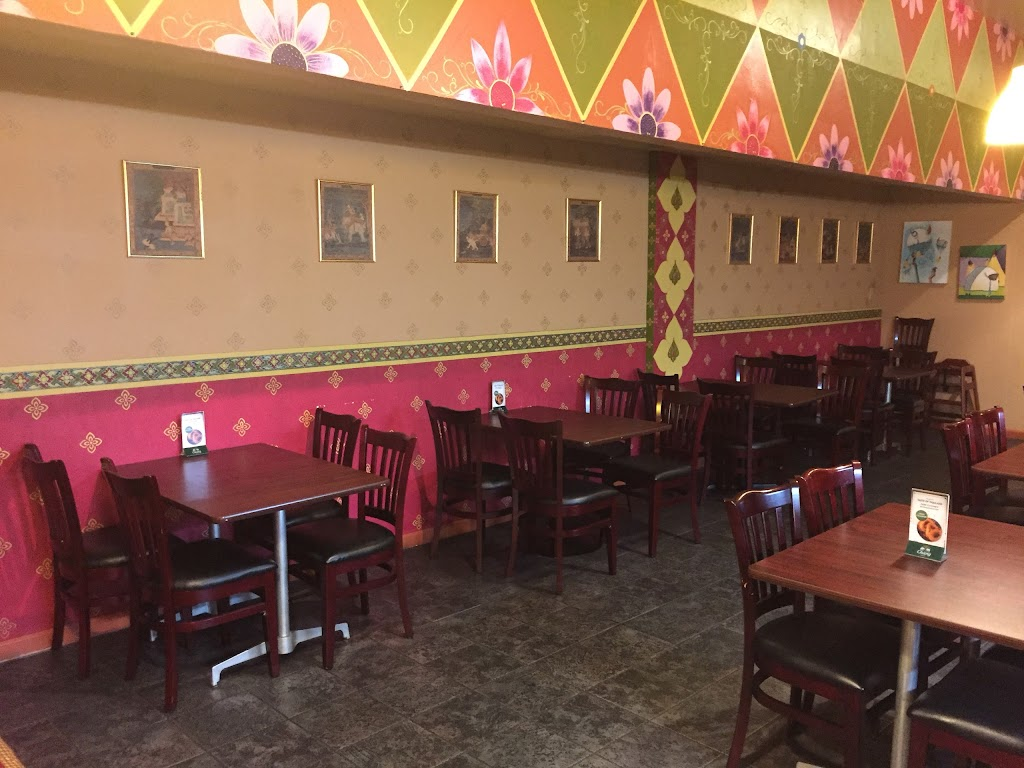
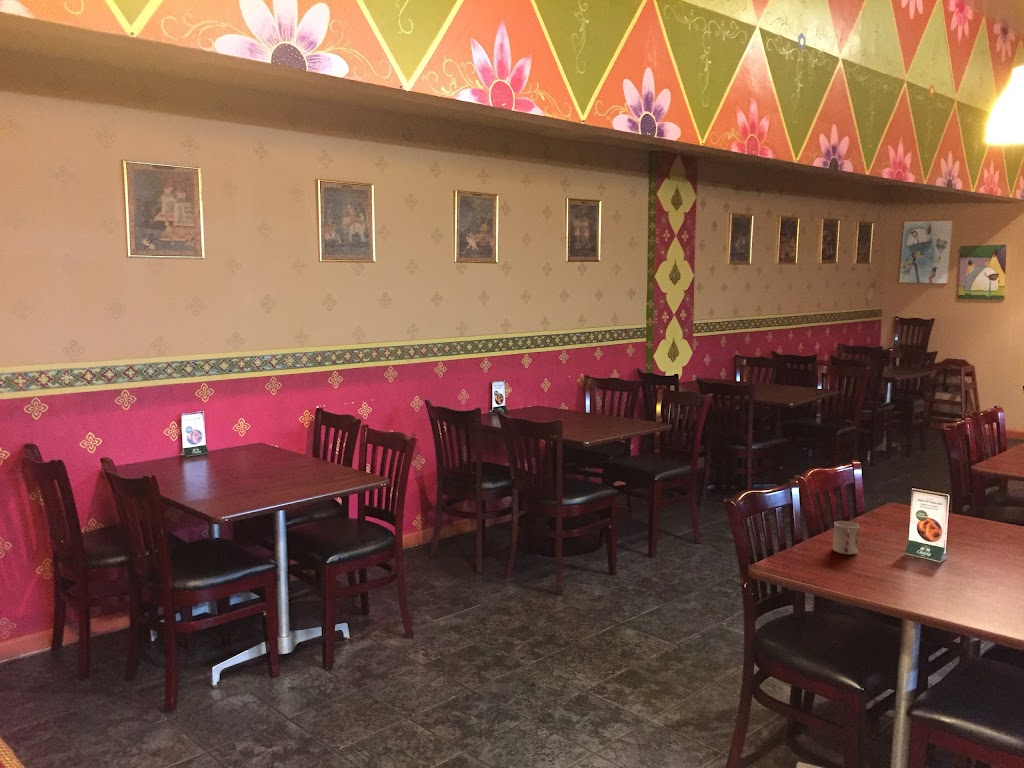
+ cup (846, 538)
